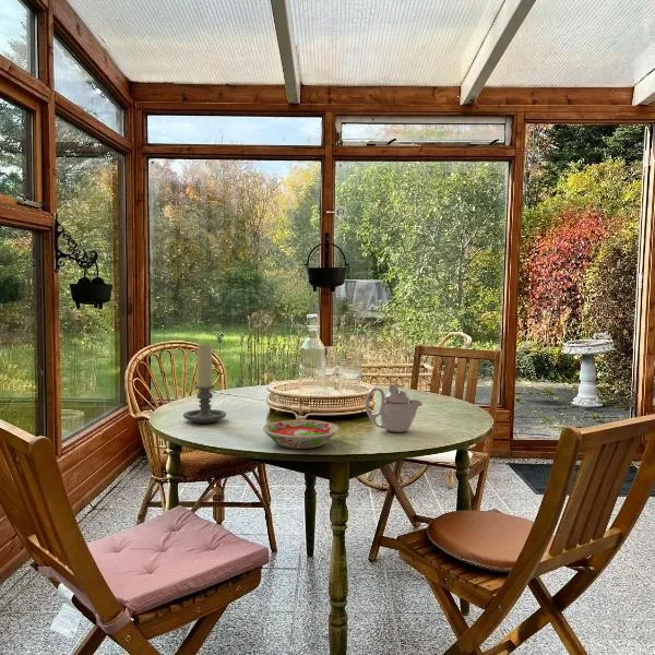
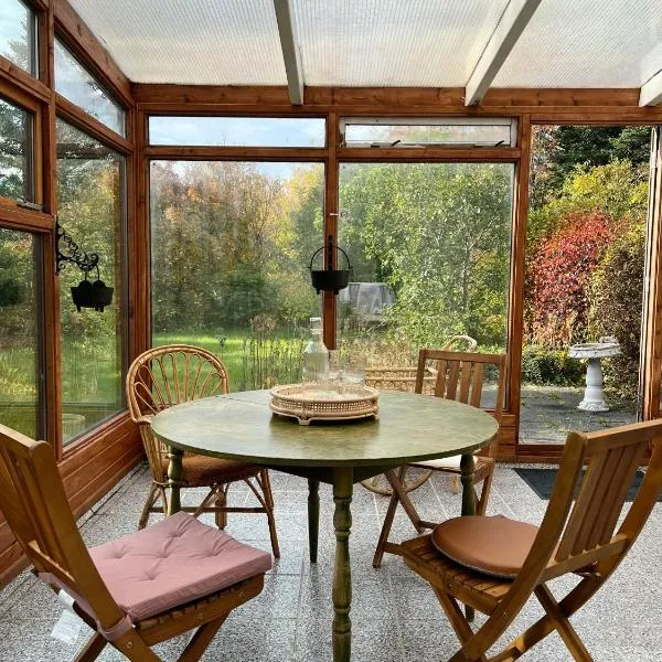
- candle holder (205, 381)
- teapot (393, 407)
- bowl (300, 434)
